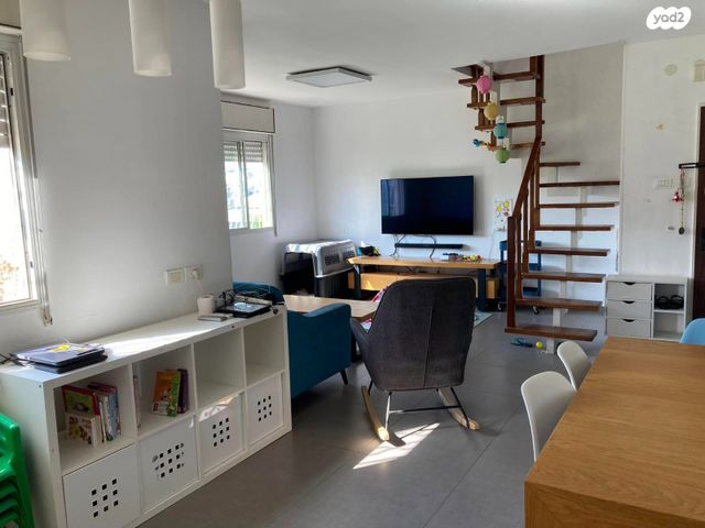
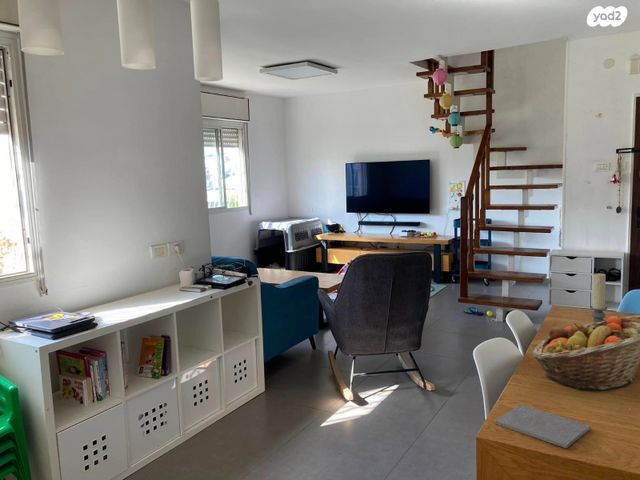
+ candle holder (598, 304)
+ notepad (541, 424)
+ fruit basket (594, 346)
